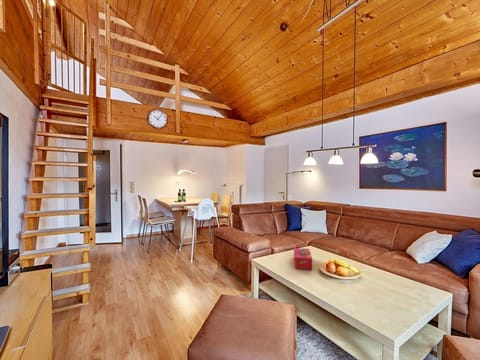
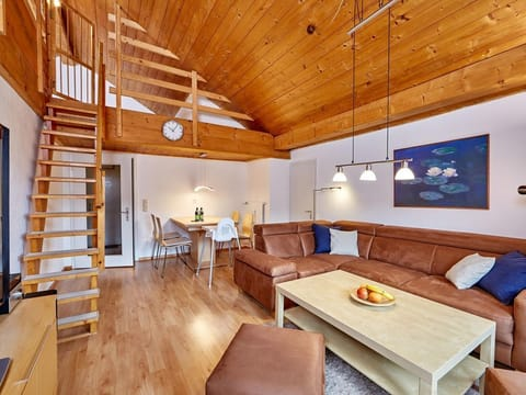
- tissue box (302, 258)
